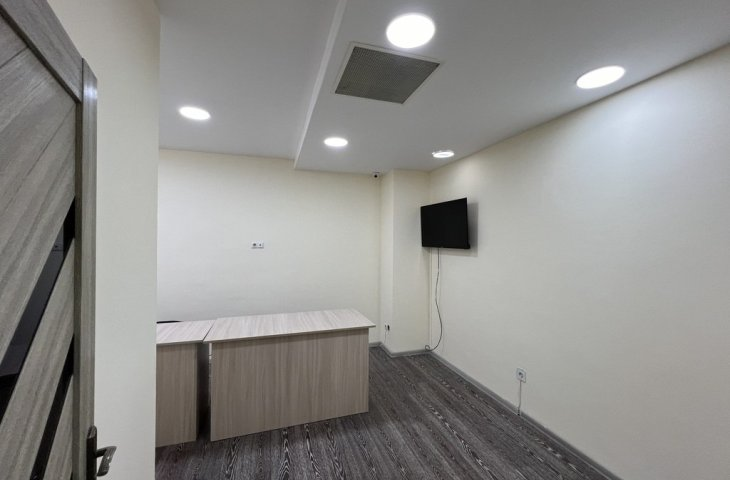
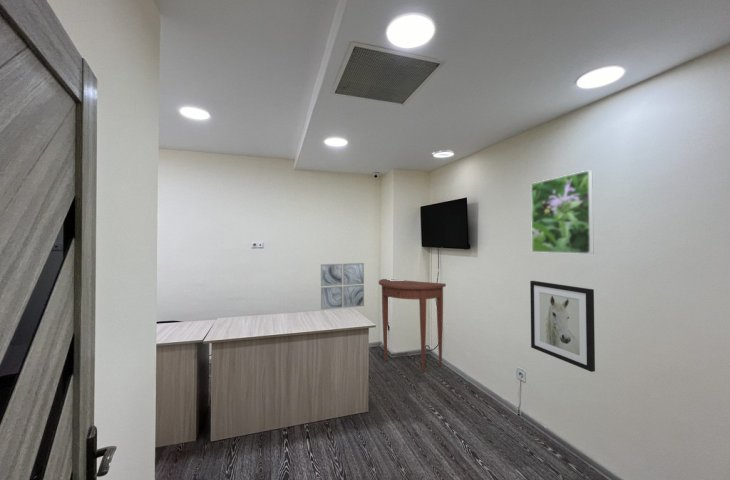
+ wall art (343, 286)
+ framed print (559, 215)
+ wall art (559, 321)
+ console table (420, 323)
